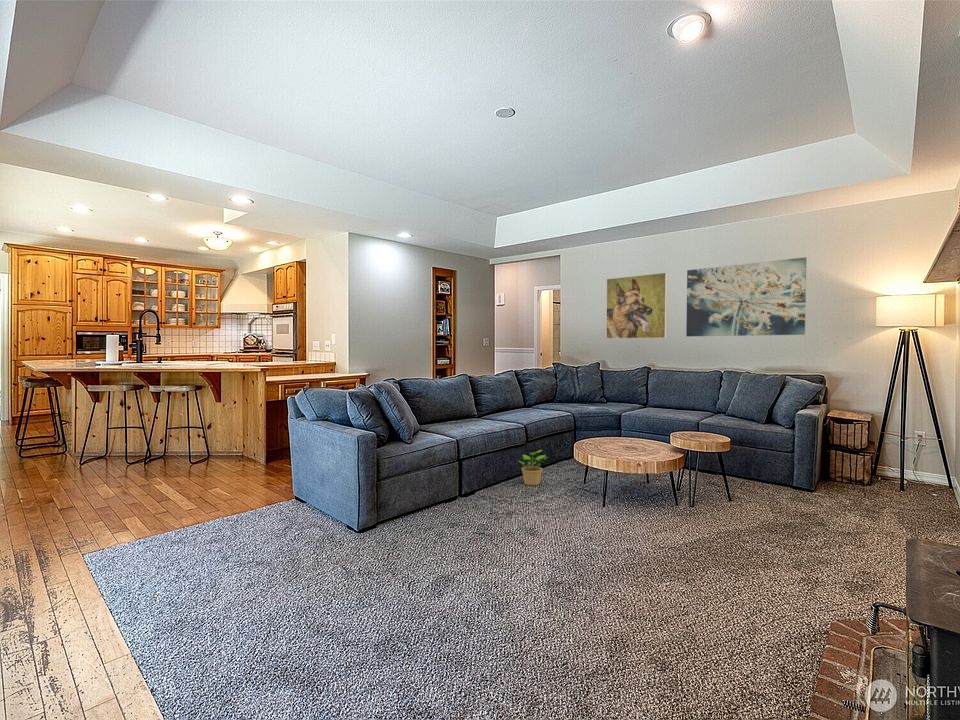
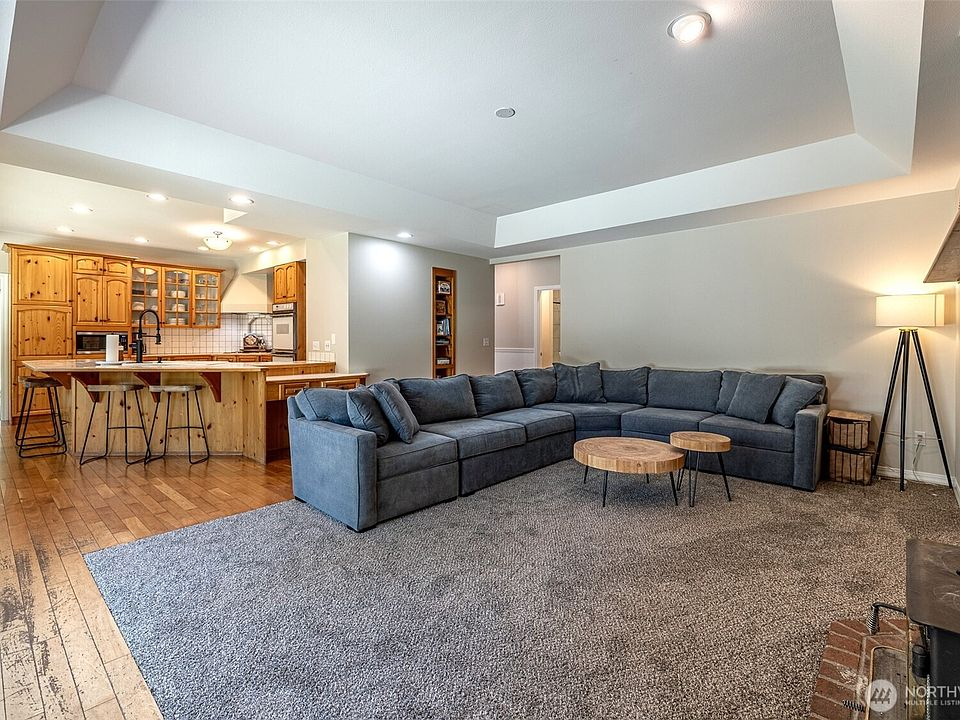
- wall art (741, 300)
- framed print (635, 307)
- potted plant (530, 465)
